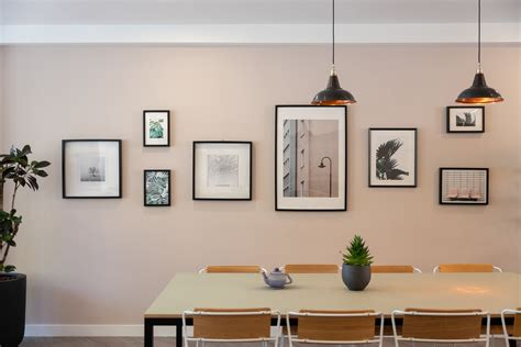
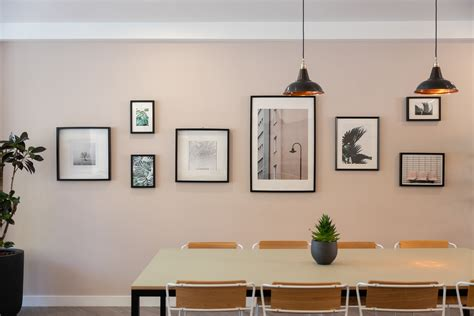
- teapot (276, 277)
